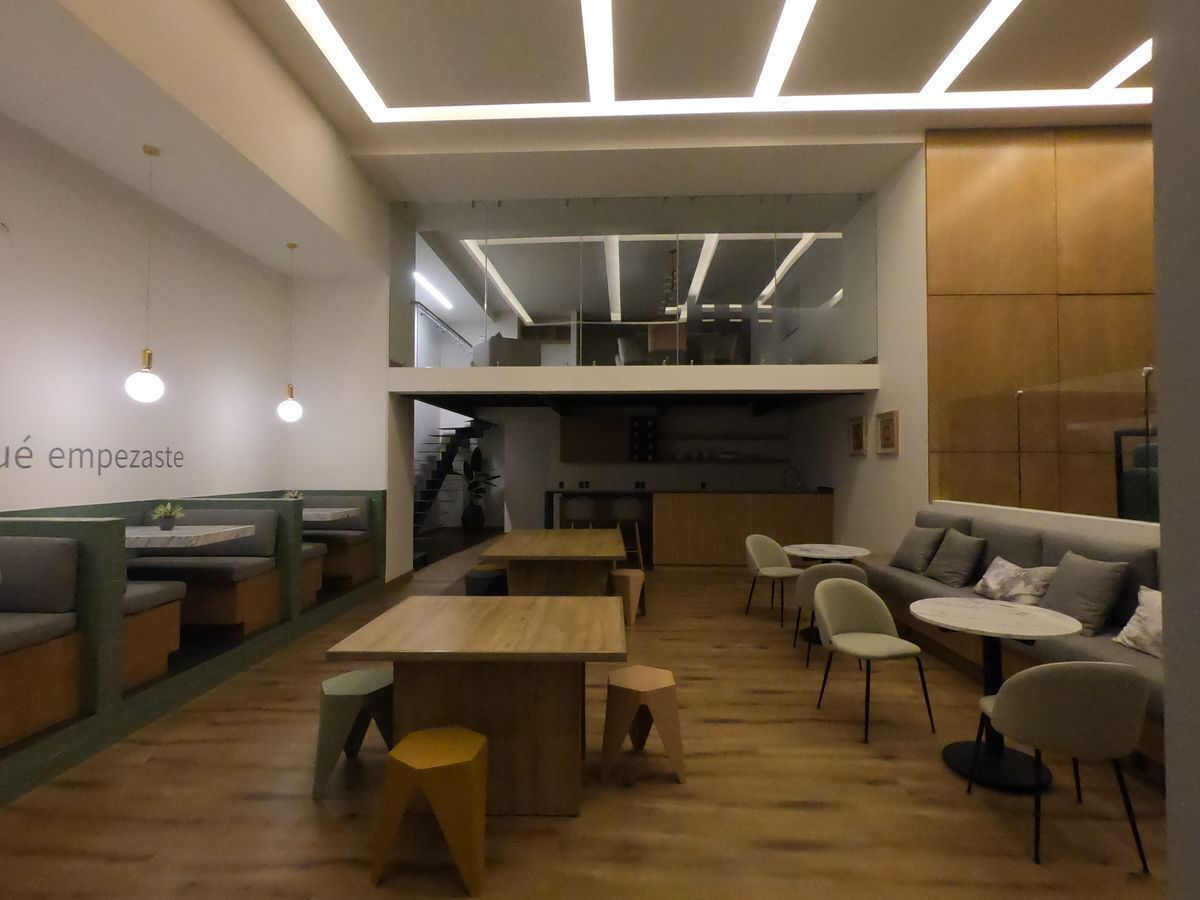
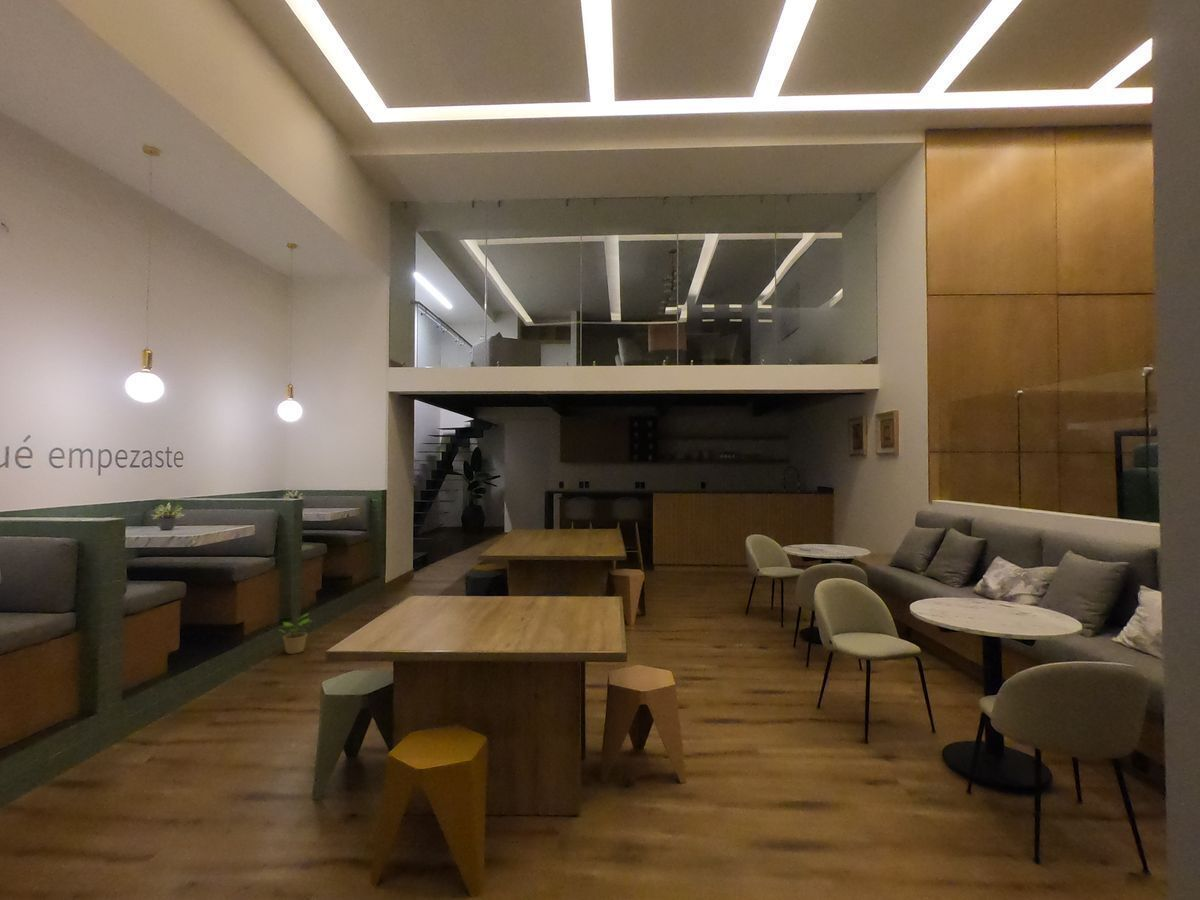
+ potted plant (293, 633)
